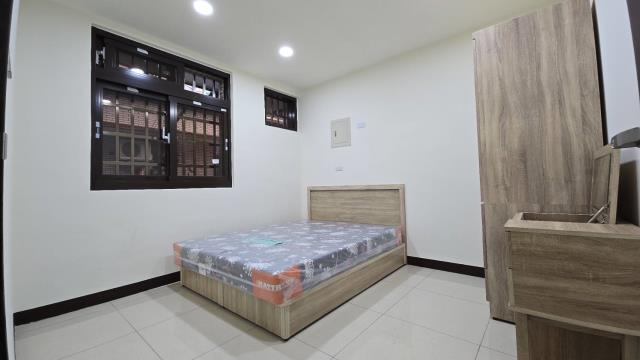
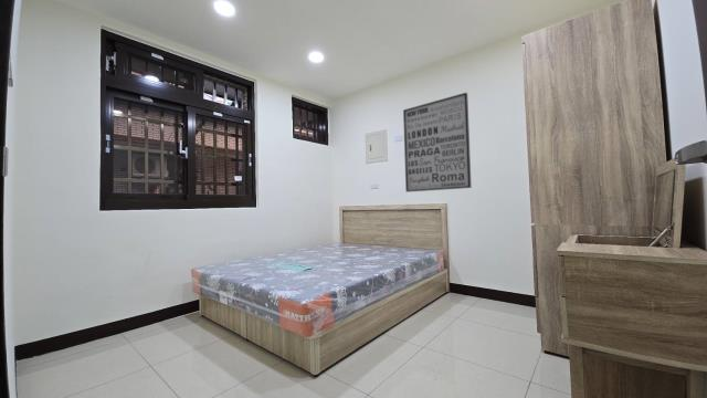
+ wall art (434, 146)
